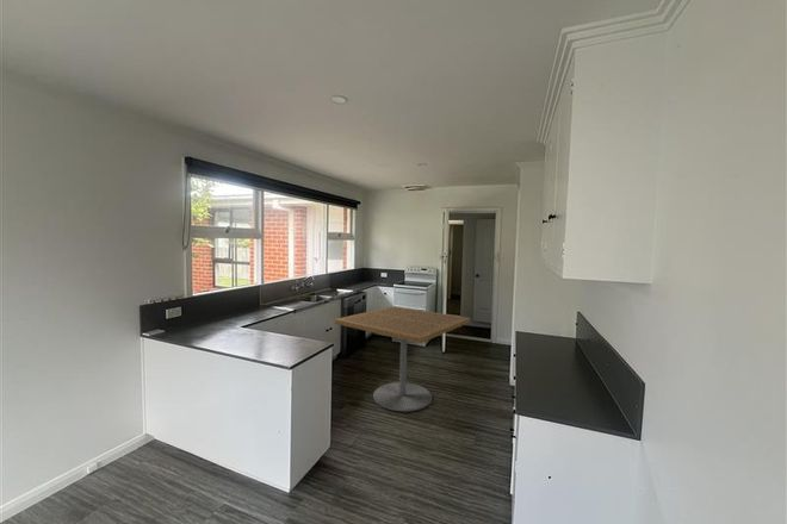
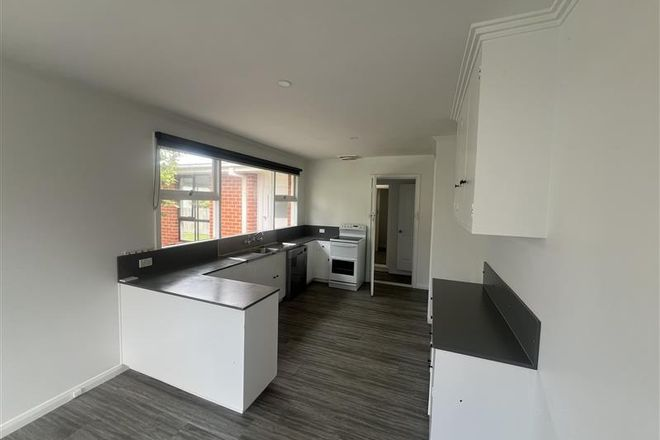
- dining table (403, 357)
